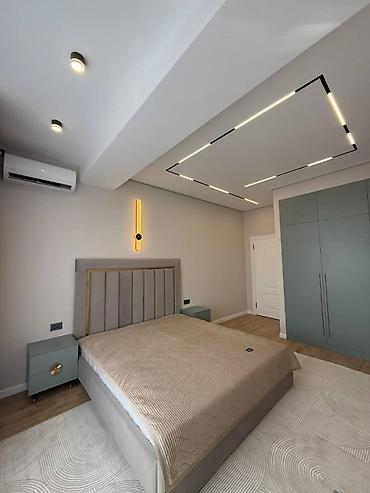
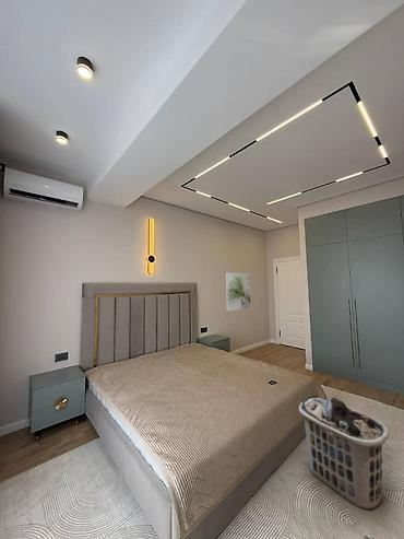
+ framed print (238, 291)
+ clothes hamper (341, 442)
